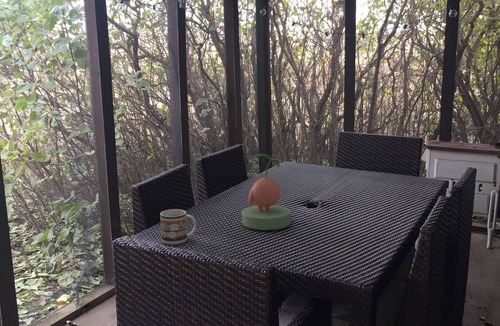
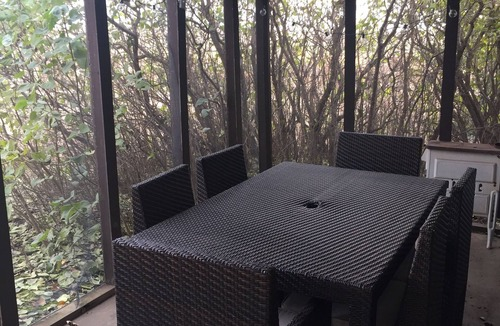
- plant (266, 188)
- mug (176, 226)
